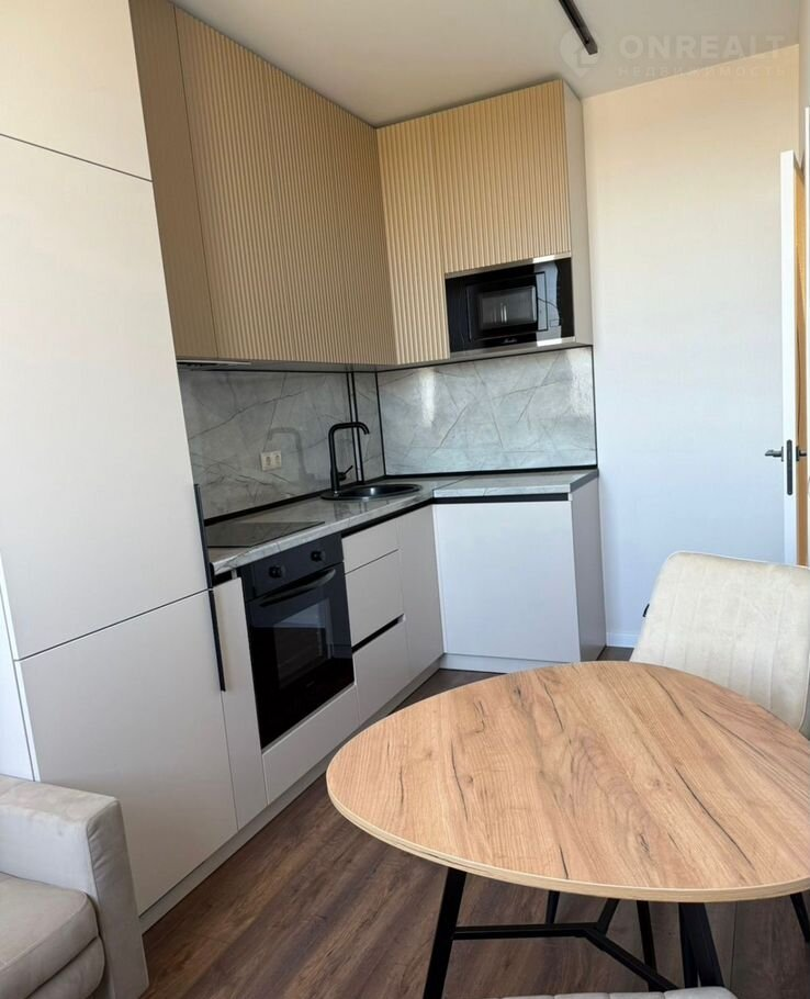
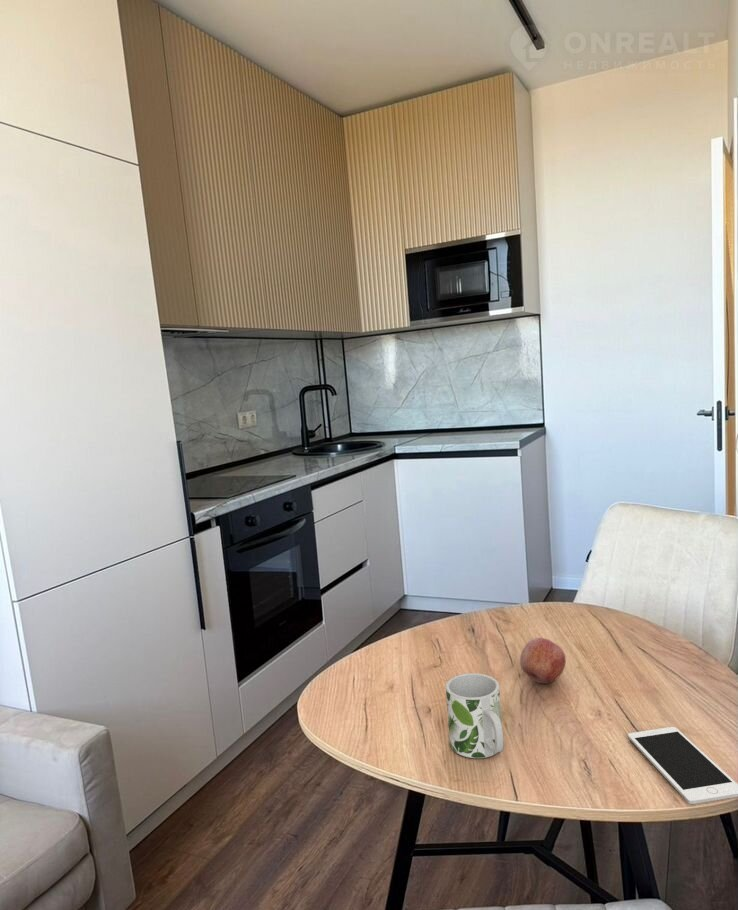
+ mug (480, 720)
+ fruit (542, 660)
+ cell phone (681, 762)
